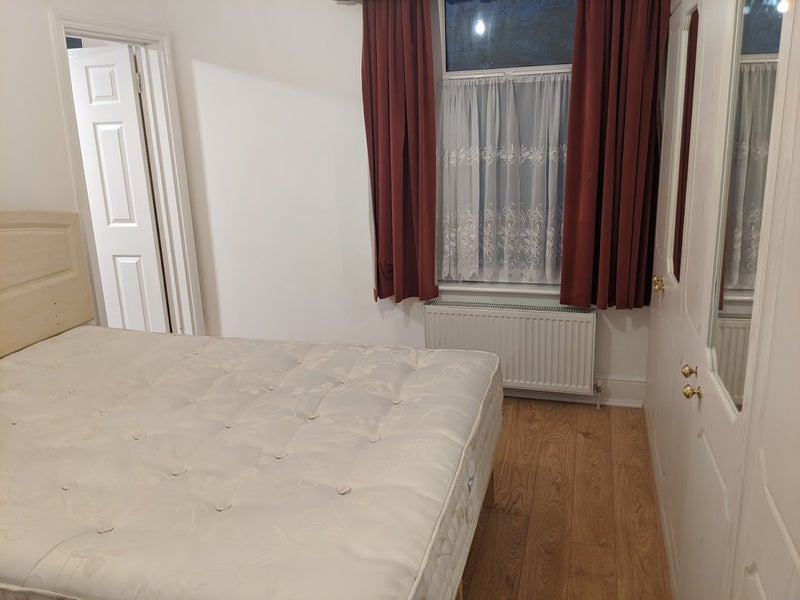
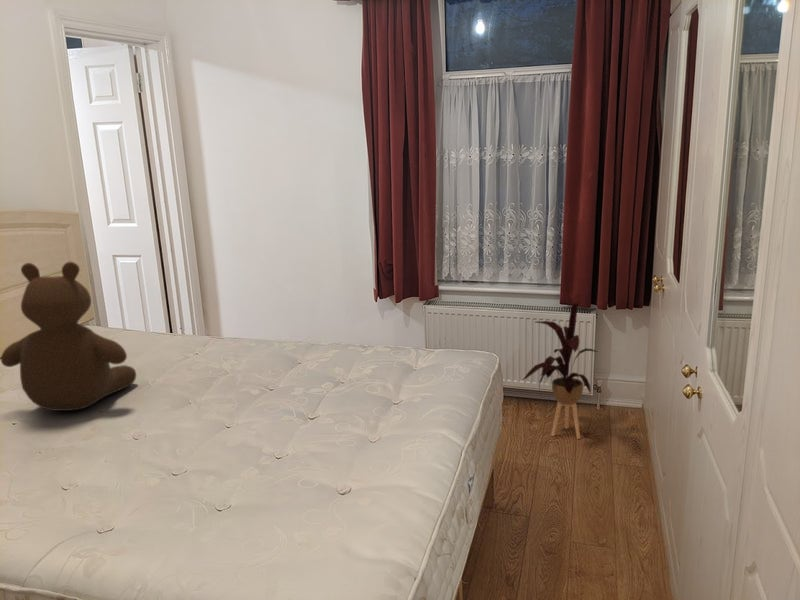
+ house plant (560, 368)
+ bear (72, 331)
